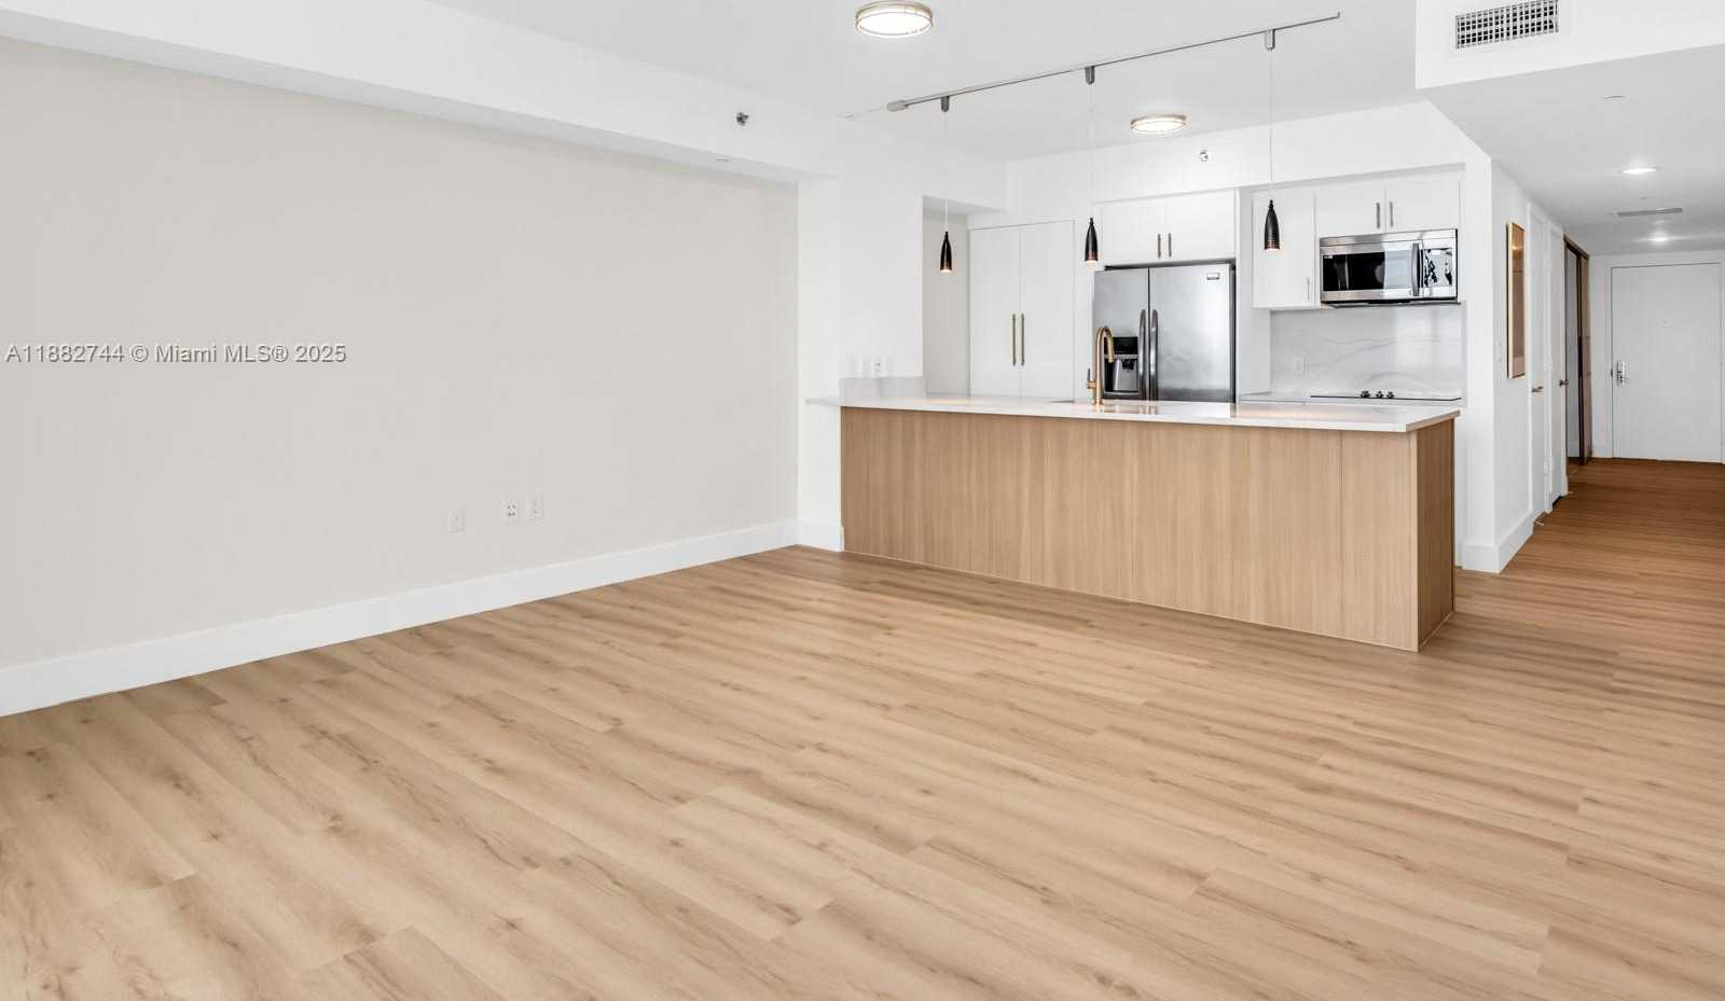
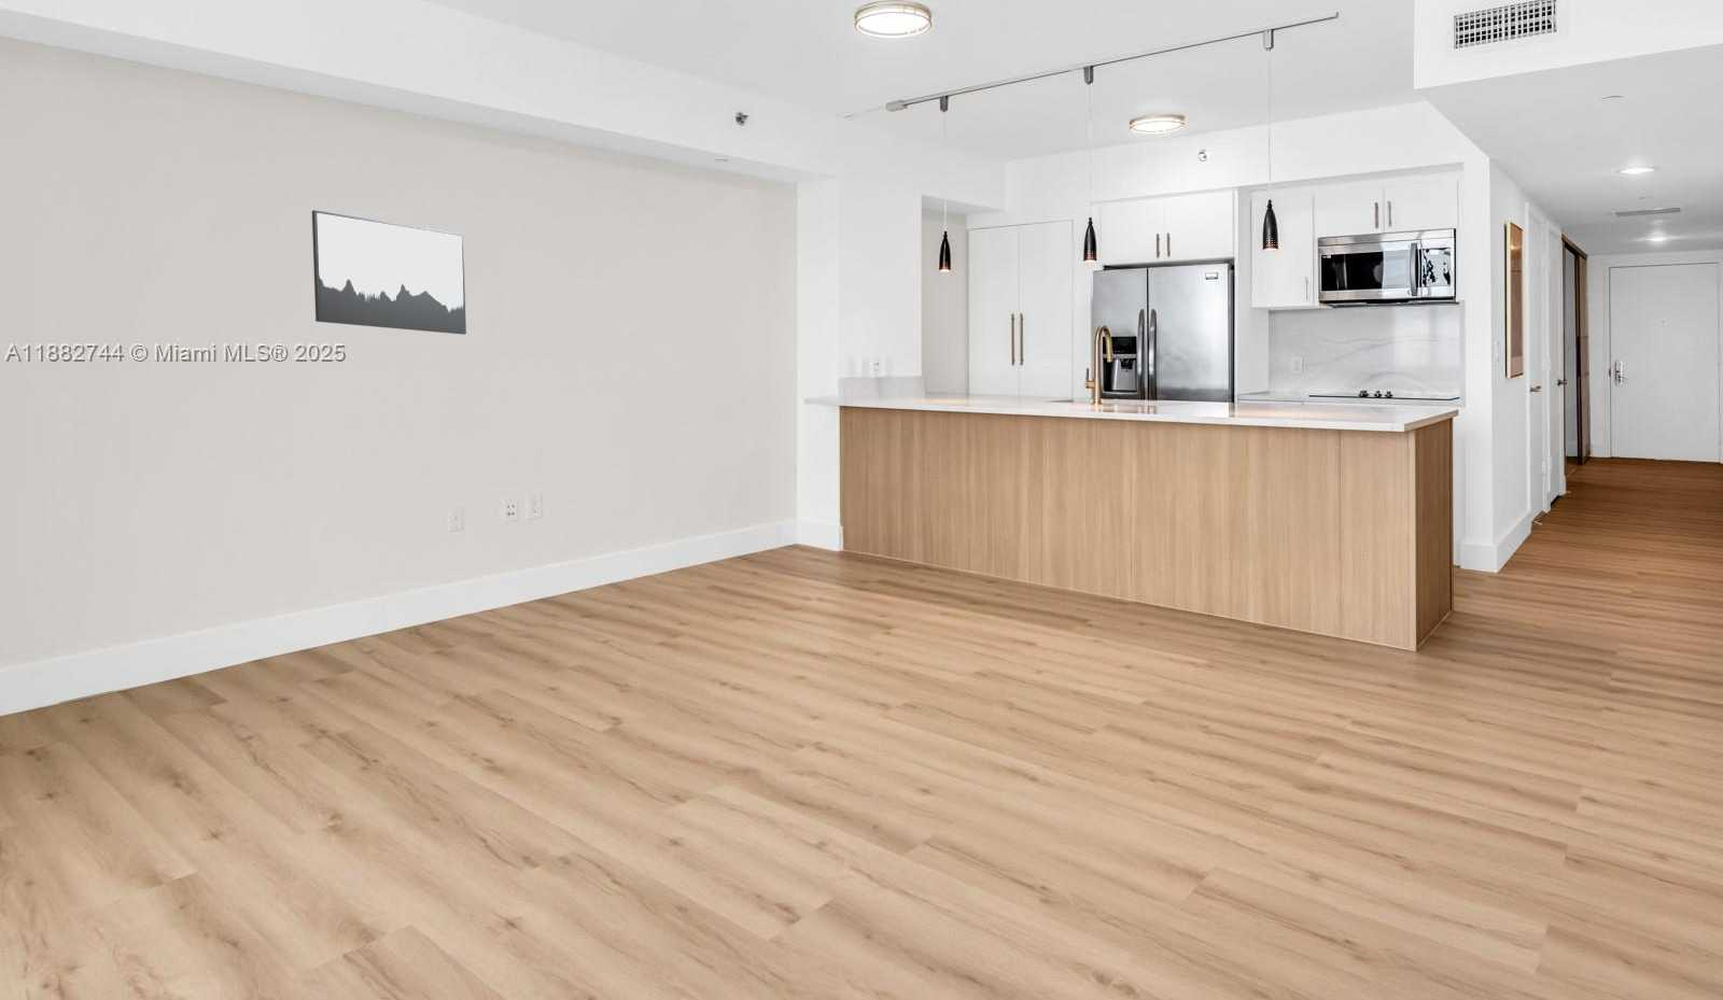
+ wall art (393, 275)
